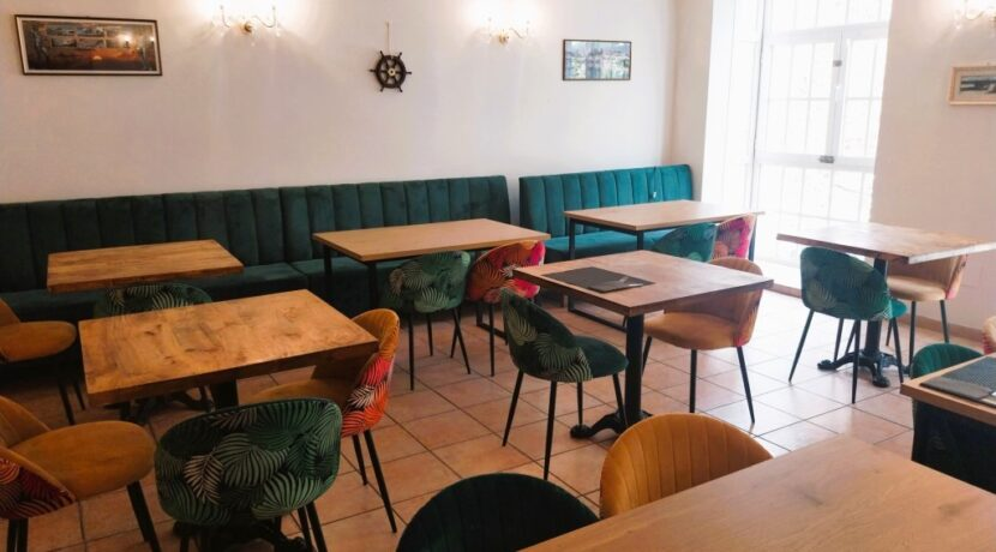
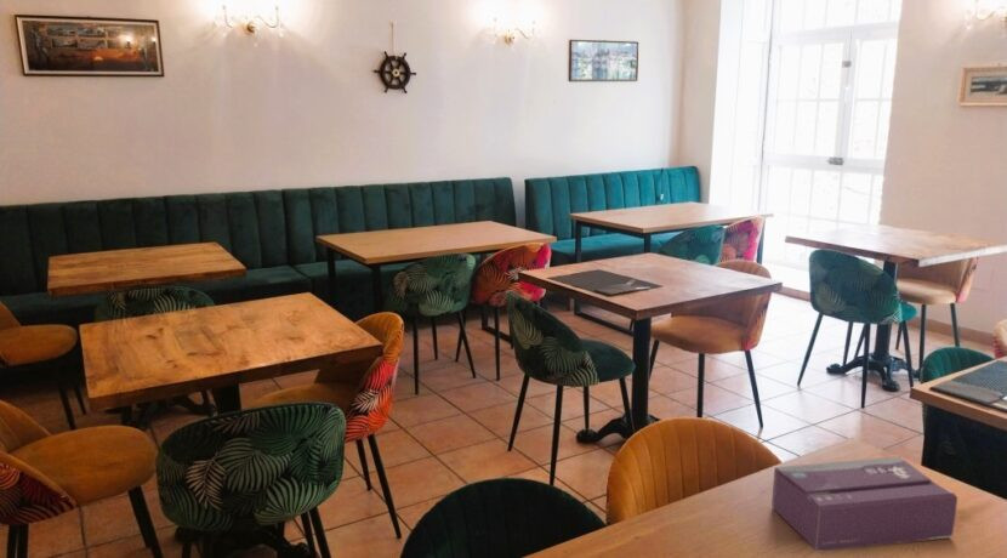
+ tissue box (860, 500)
